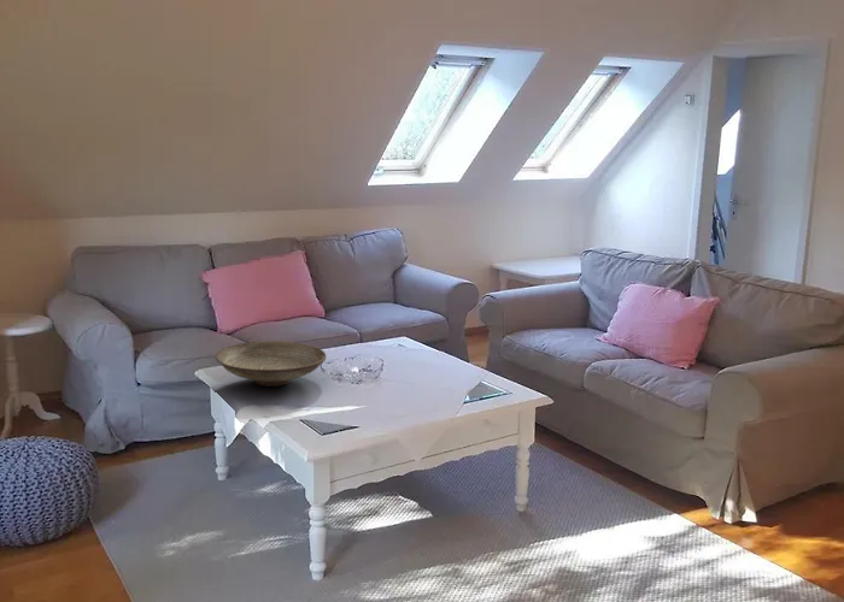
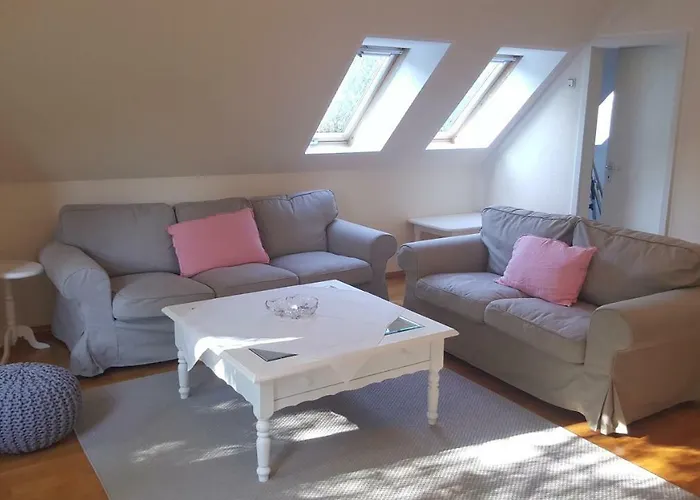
- decorative bowl (271, 366)
